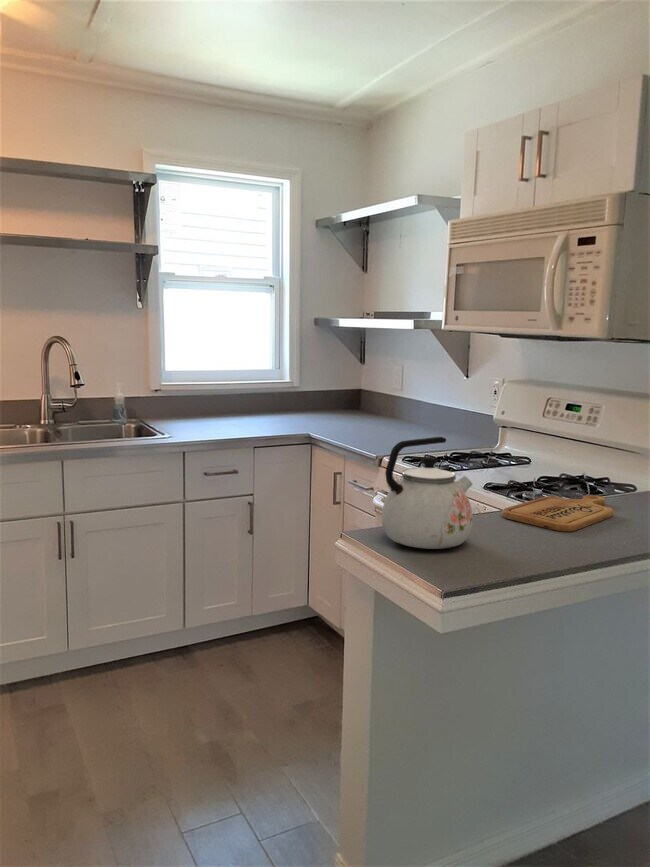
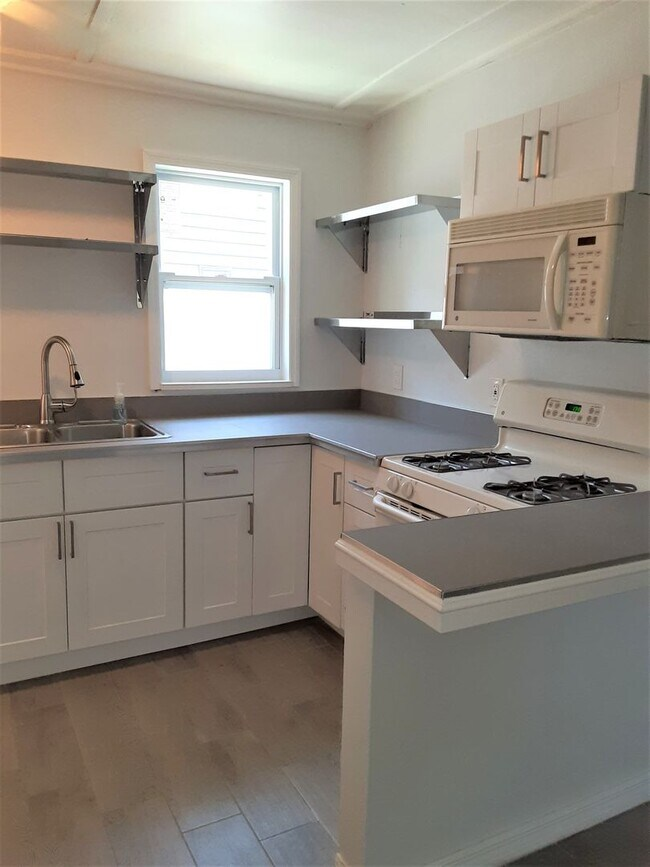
- cutting board (567, 509)
- kettle (428, 489)
